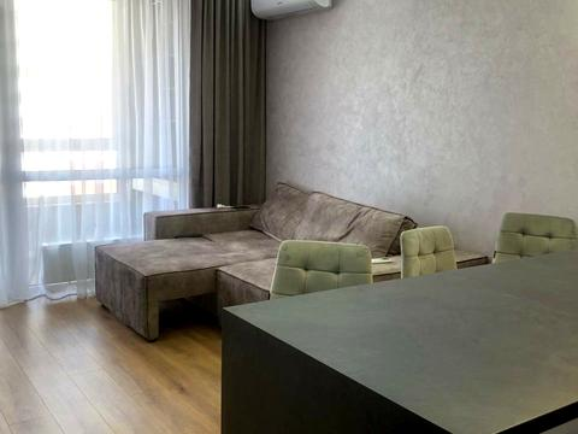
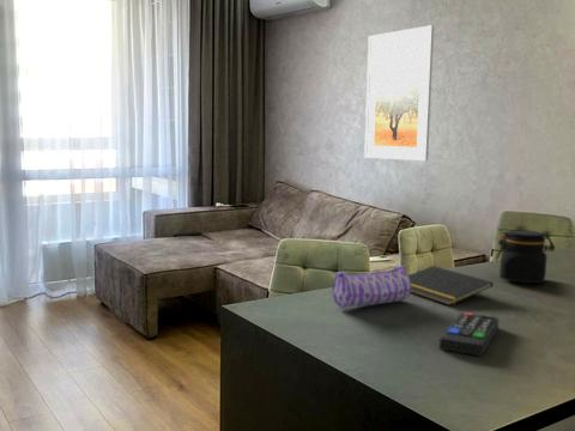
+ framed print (397, 96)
+ remote control (470, 330)
+ pencil case (373, 286)
+ notepad (440, 284)
+ jar (523, 256)
